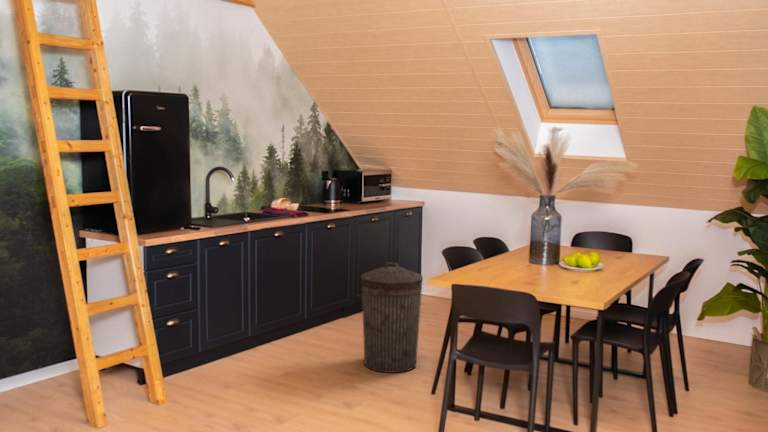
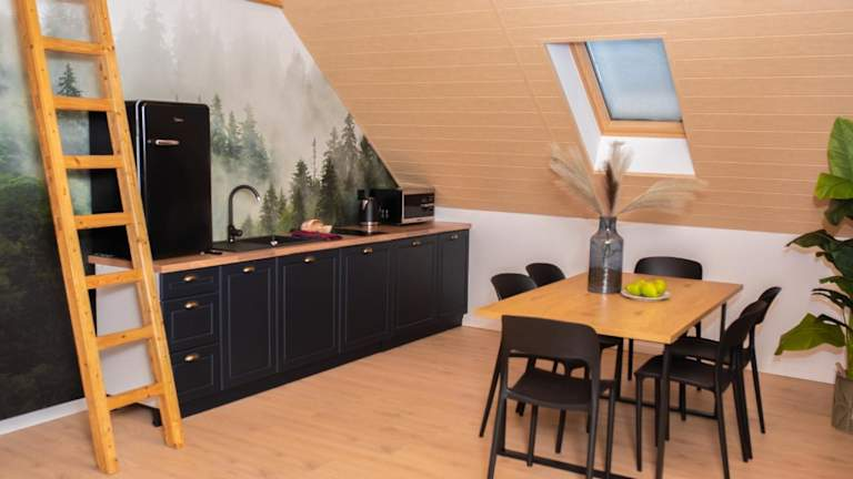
- trash can (391, 314)
